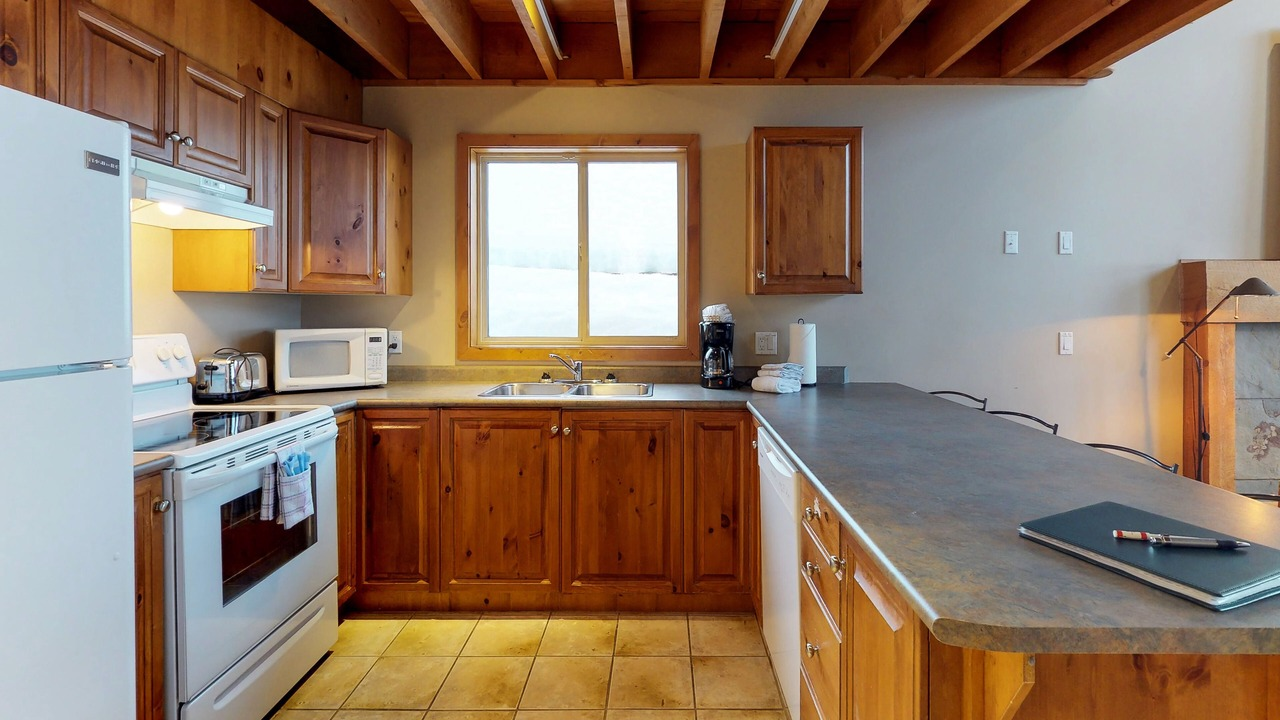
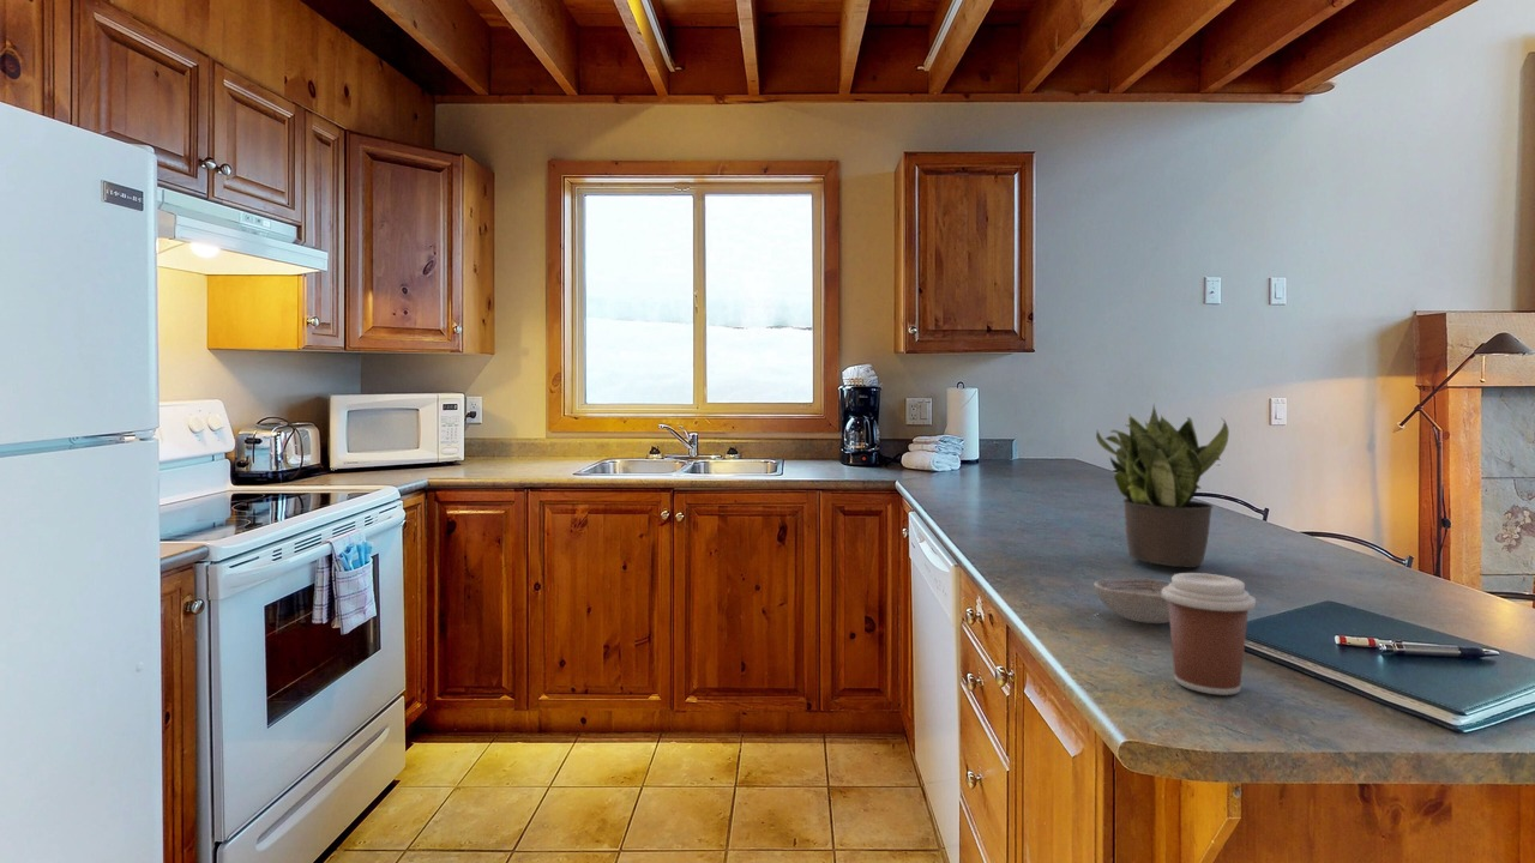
+ bowl (1145, 602)
+ potted plant (1167, 481)
+ coffee cup (1206, 630)
